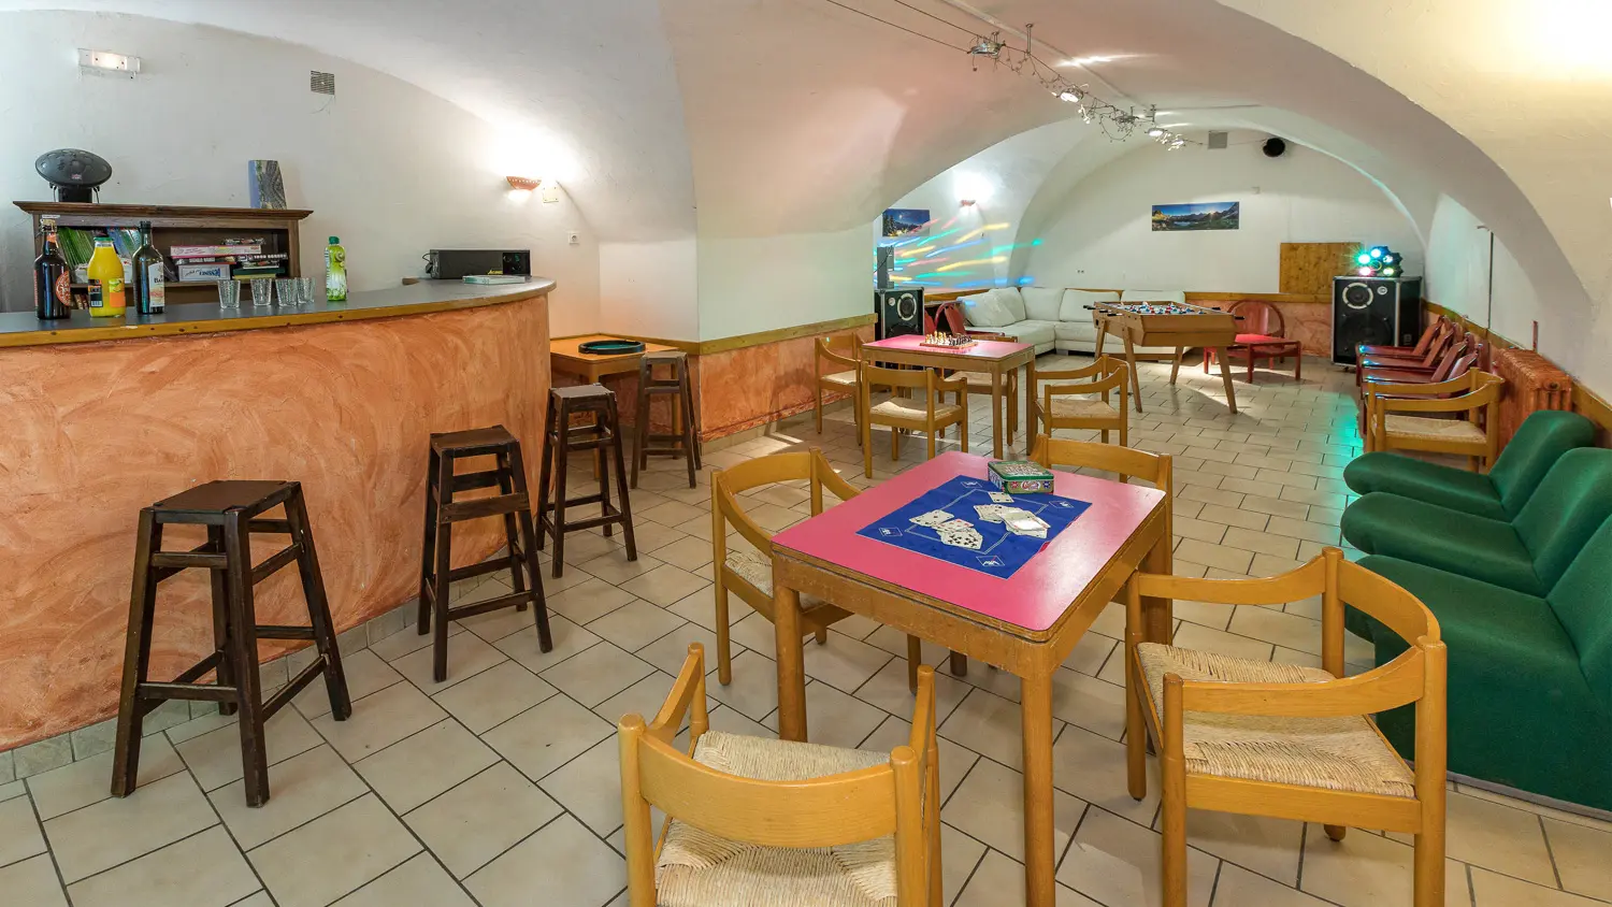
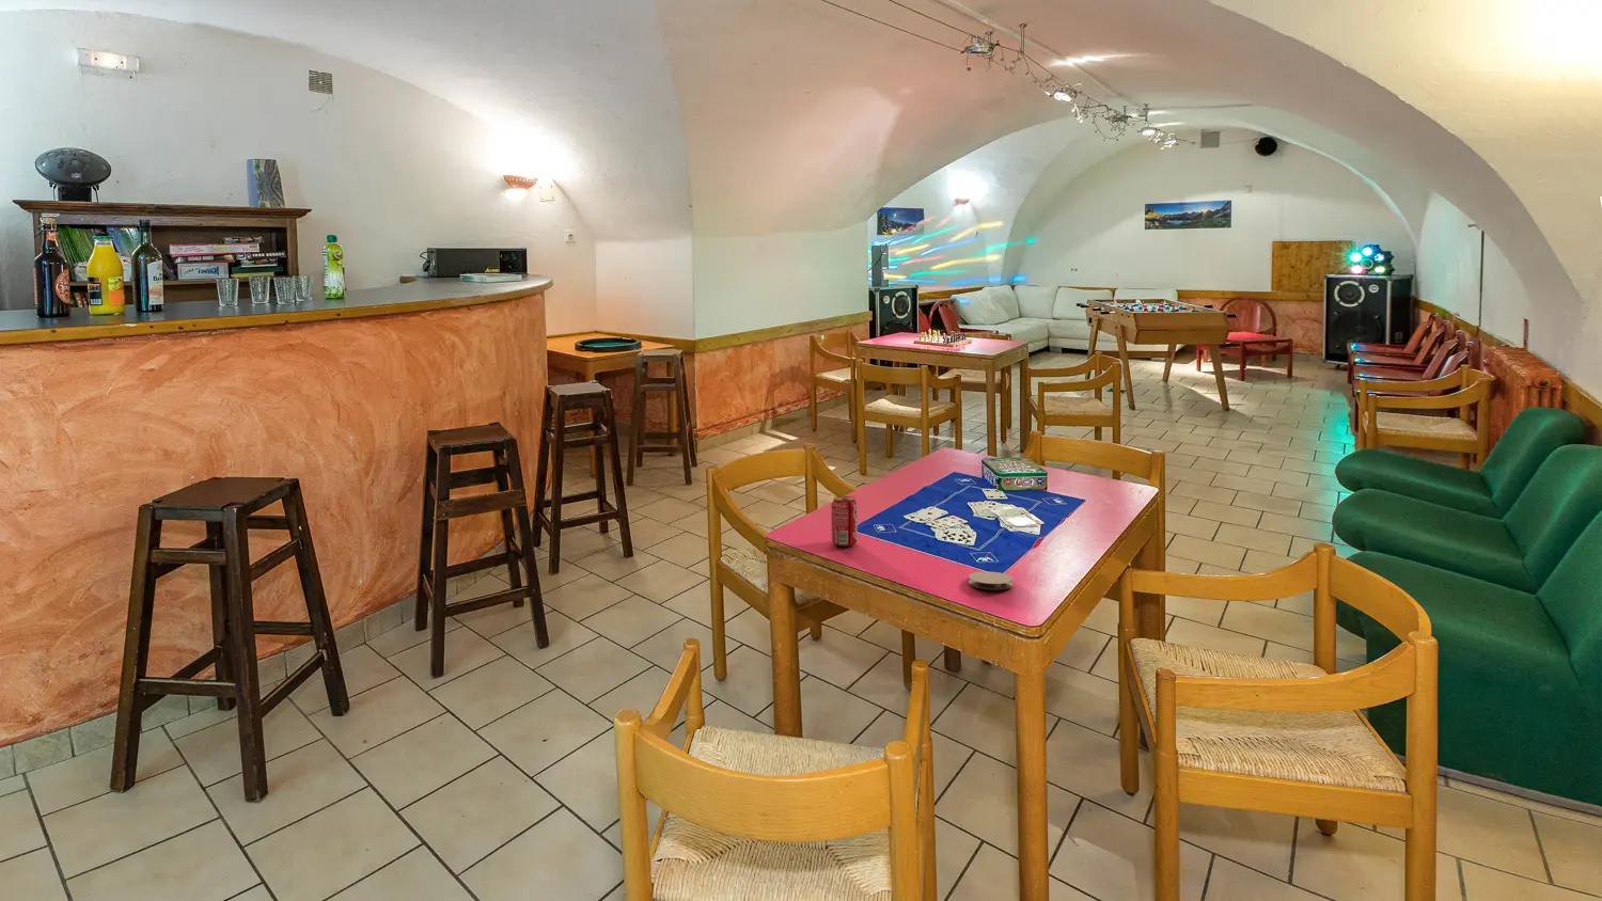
+ coaster (990, 580)
+ beverage can (844, 521)
